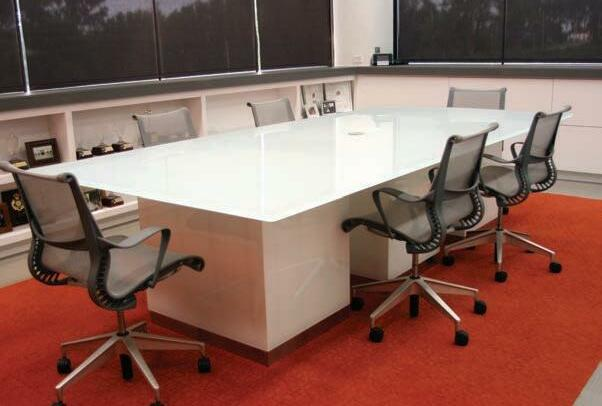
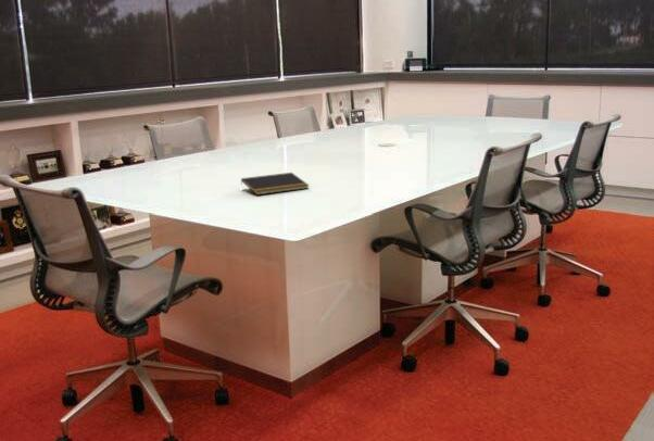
+ notepad (275, 182)
